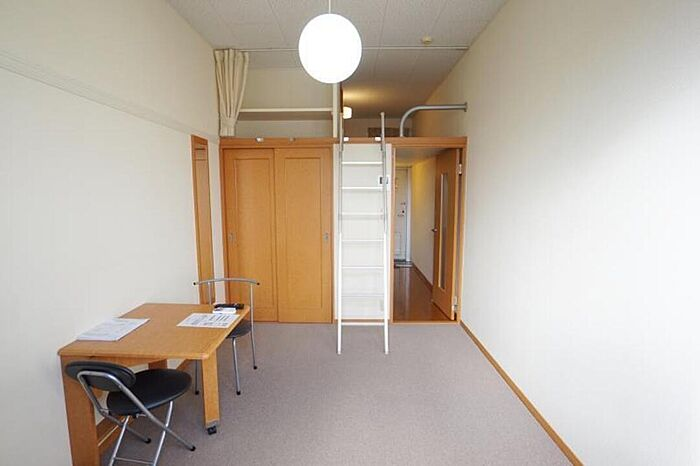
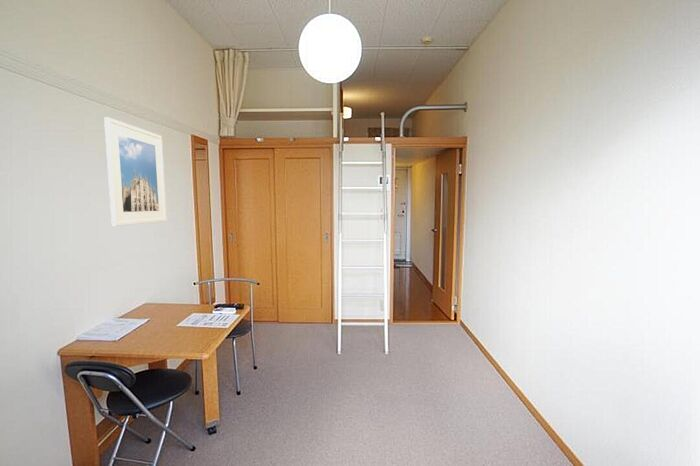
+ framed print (139, 176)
